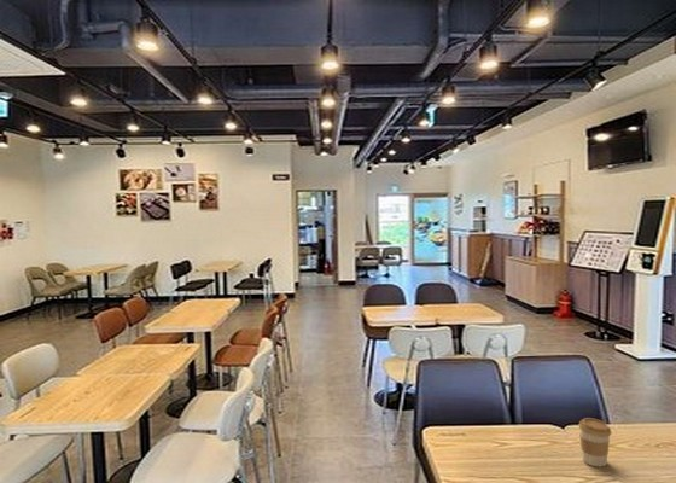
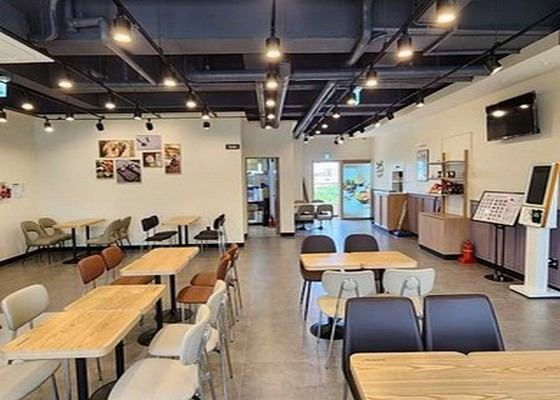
- coffee cup (594, 441)
